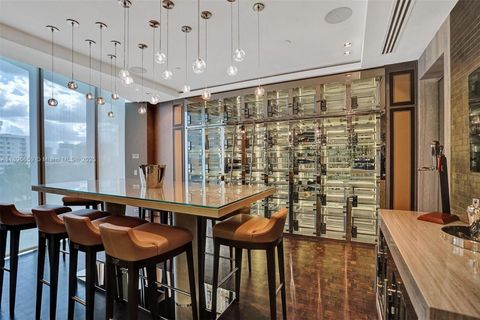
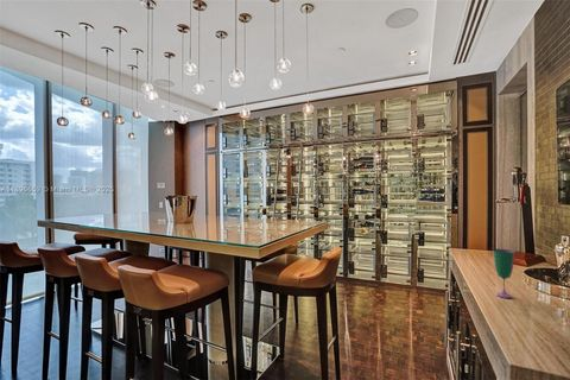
+ wine glass (504, 273)
